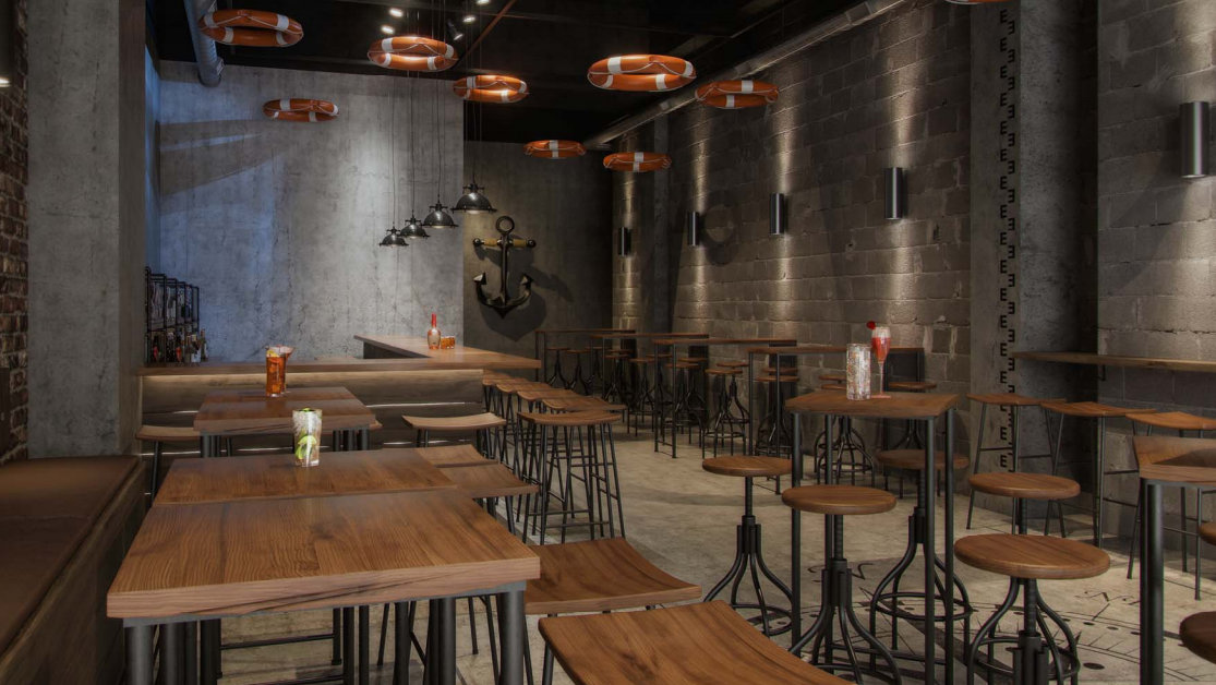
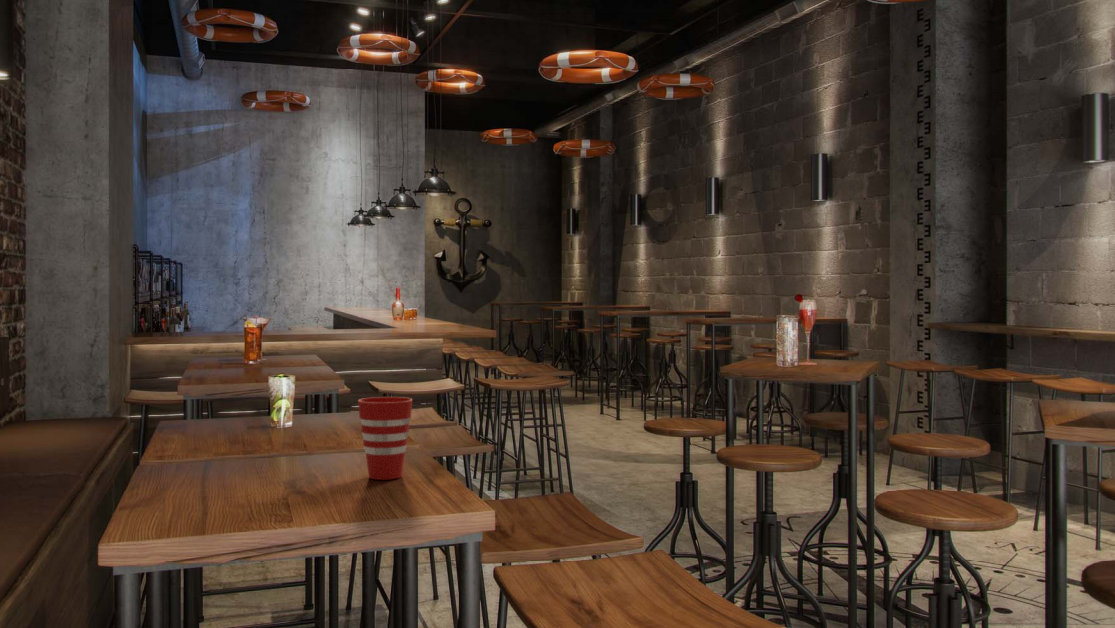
+ cup (385, 438)
